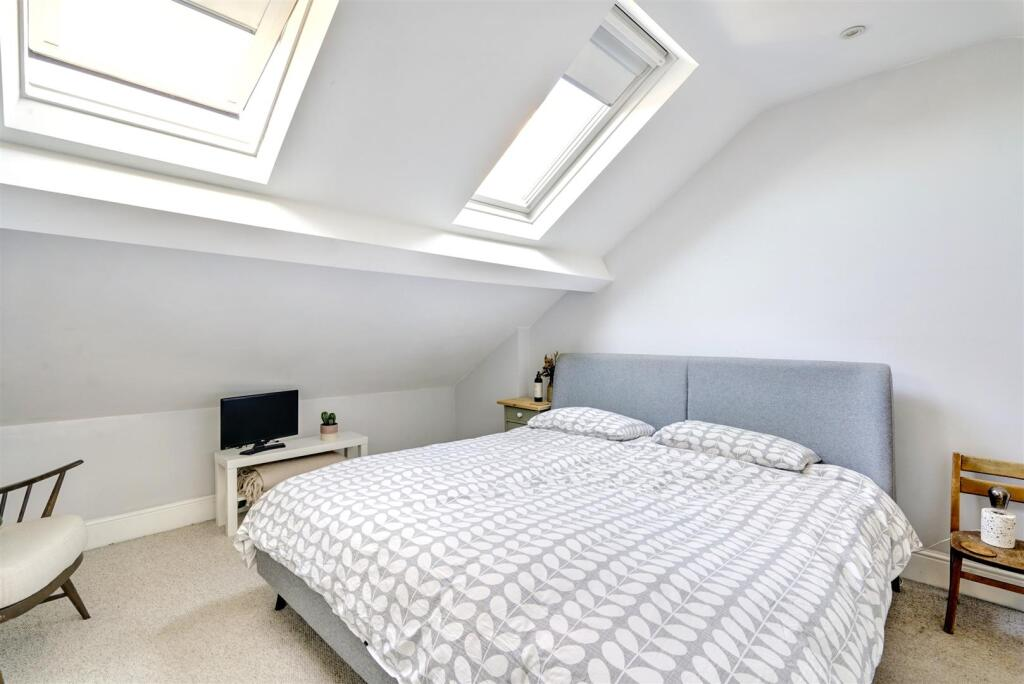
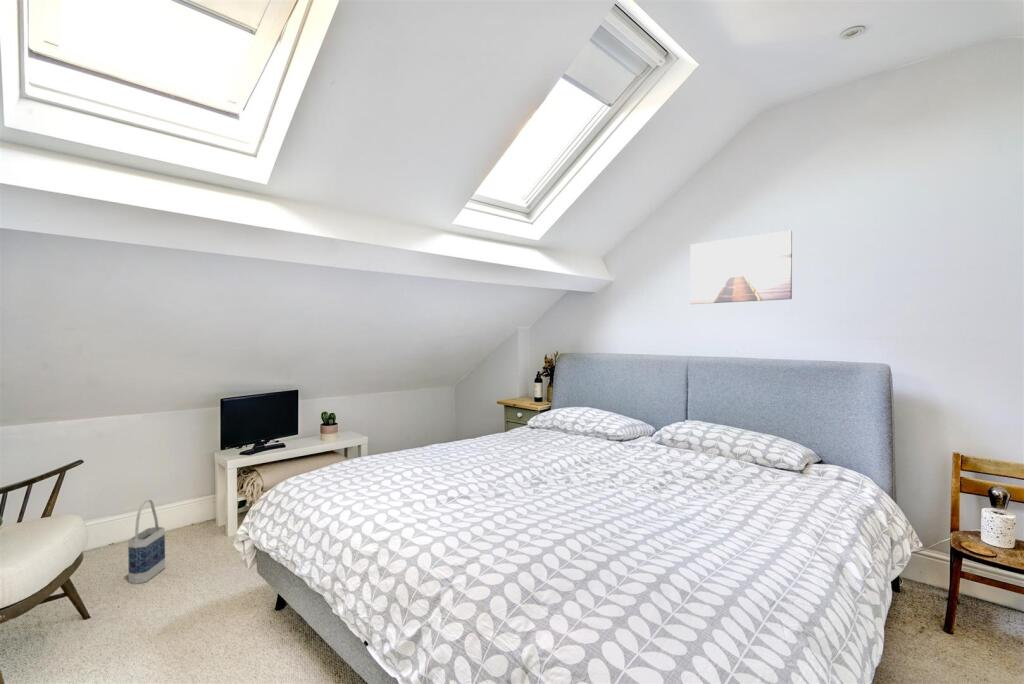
+ bag (147, 537)
+ wall art (737, 269)
